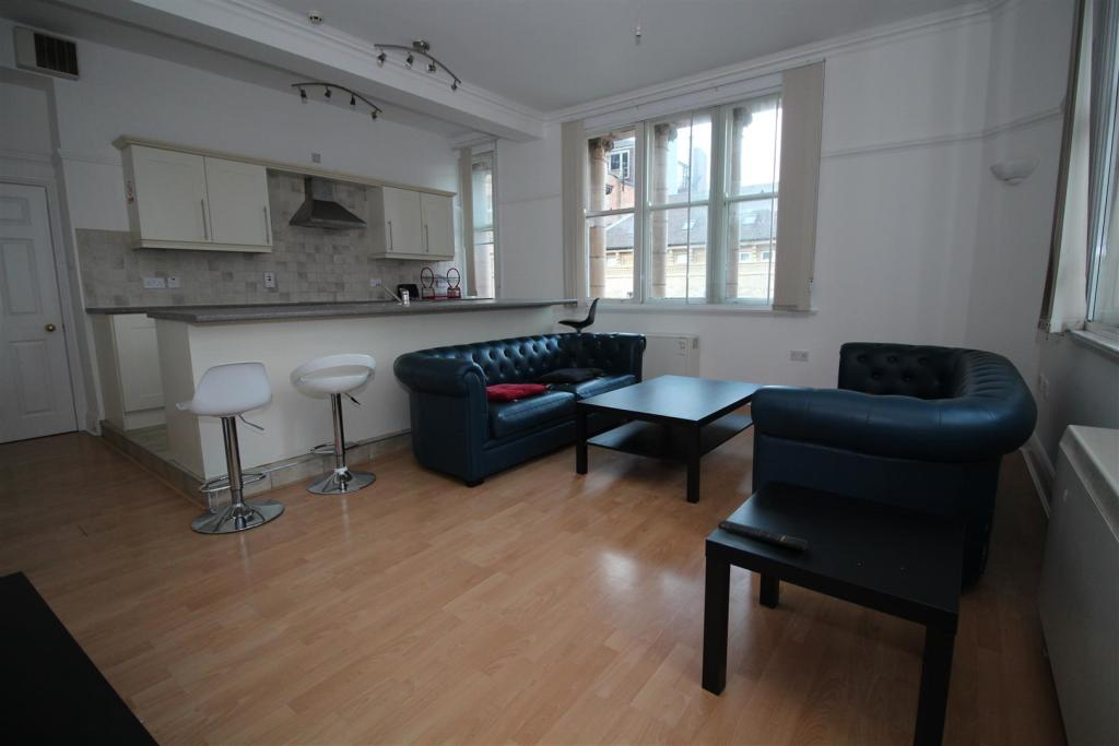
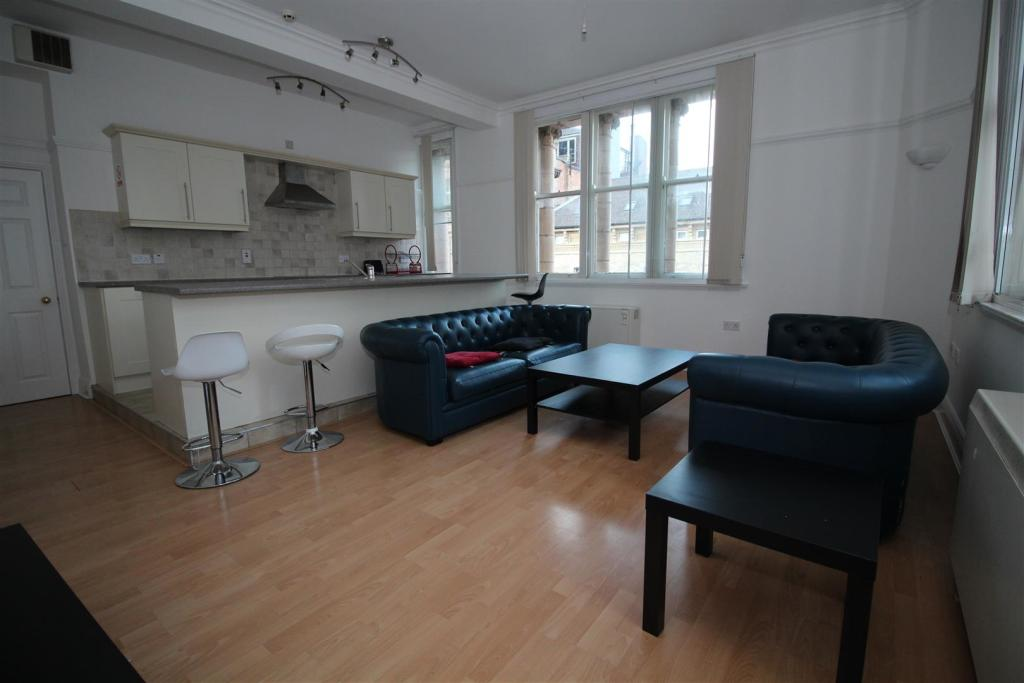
- remote control (759, 534)
